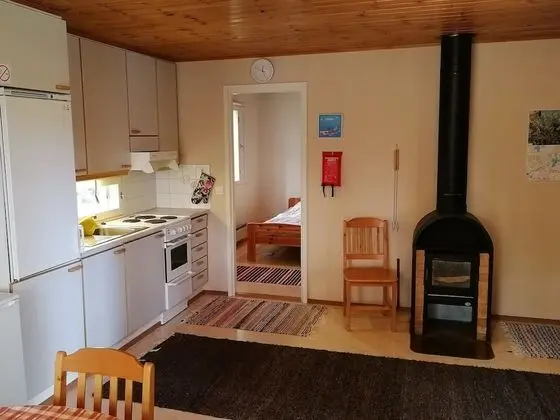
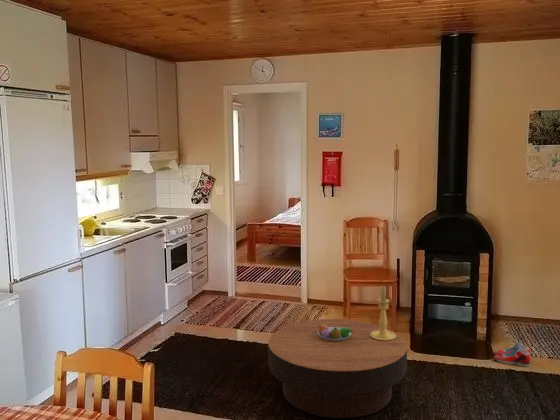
+ coffee table (336, 365)
+ shoe (511, 352)
+ fruit bowl (335, 329)
+ candle holder (383, 311)
